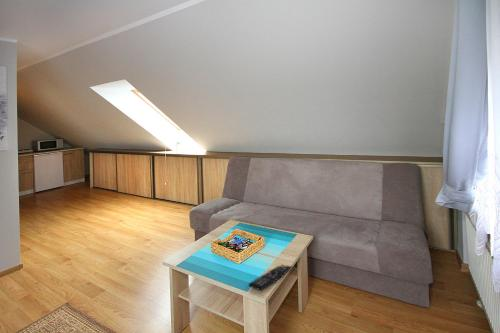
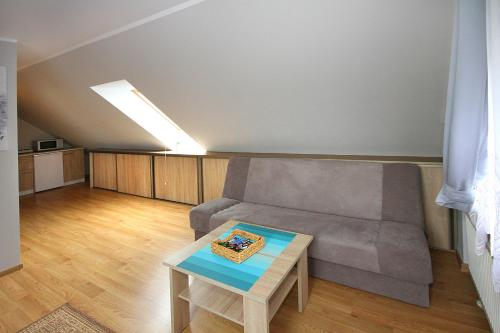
- remote control (272, 275)
